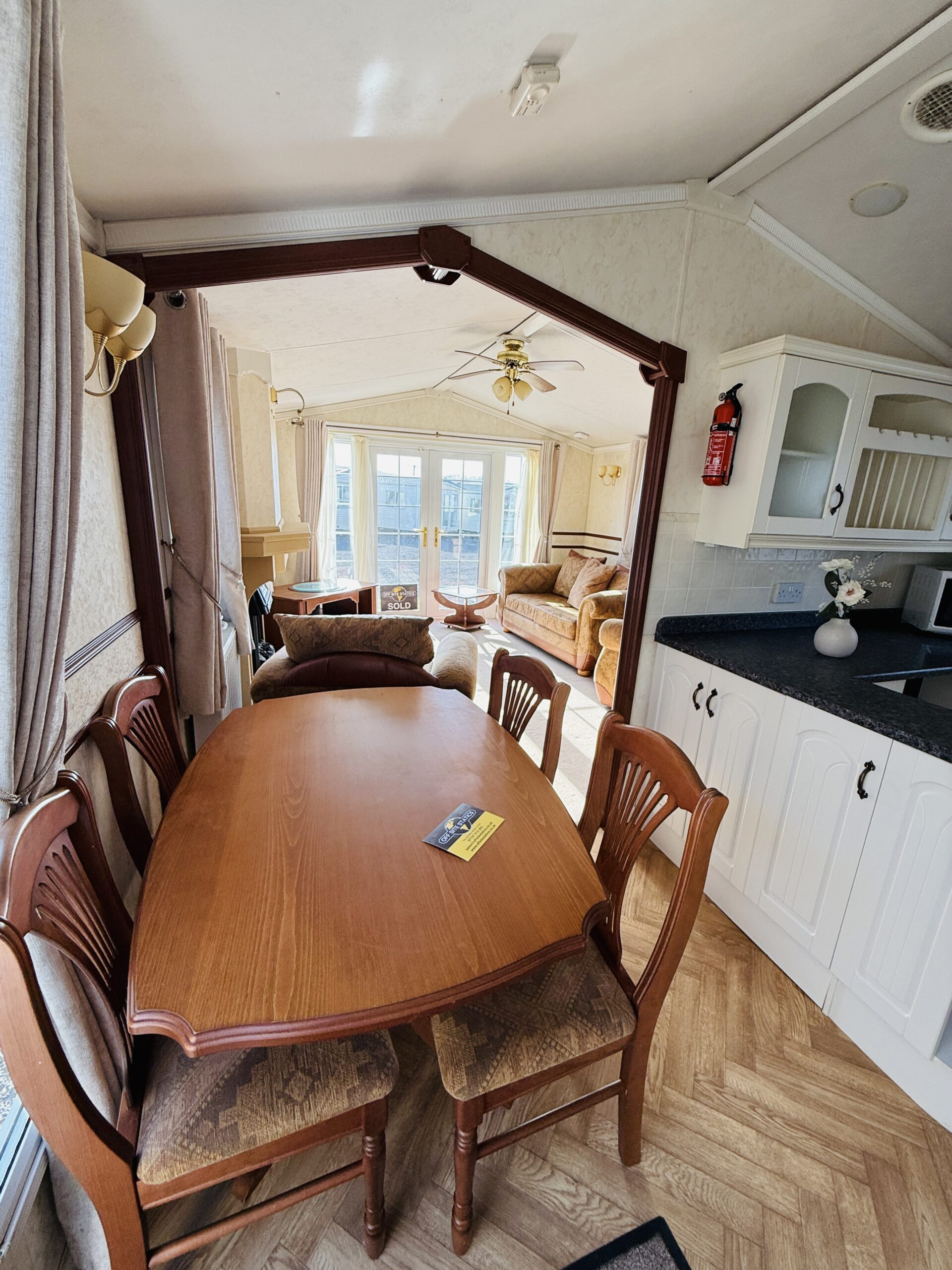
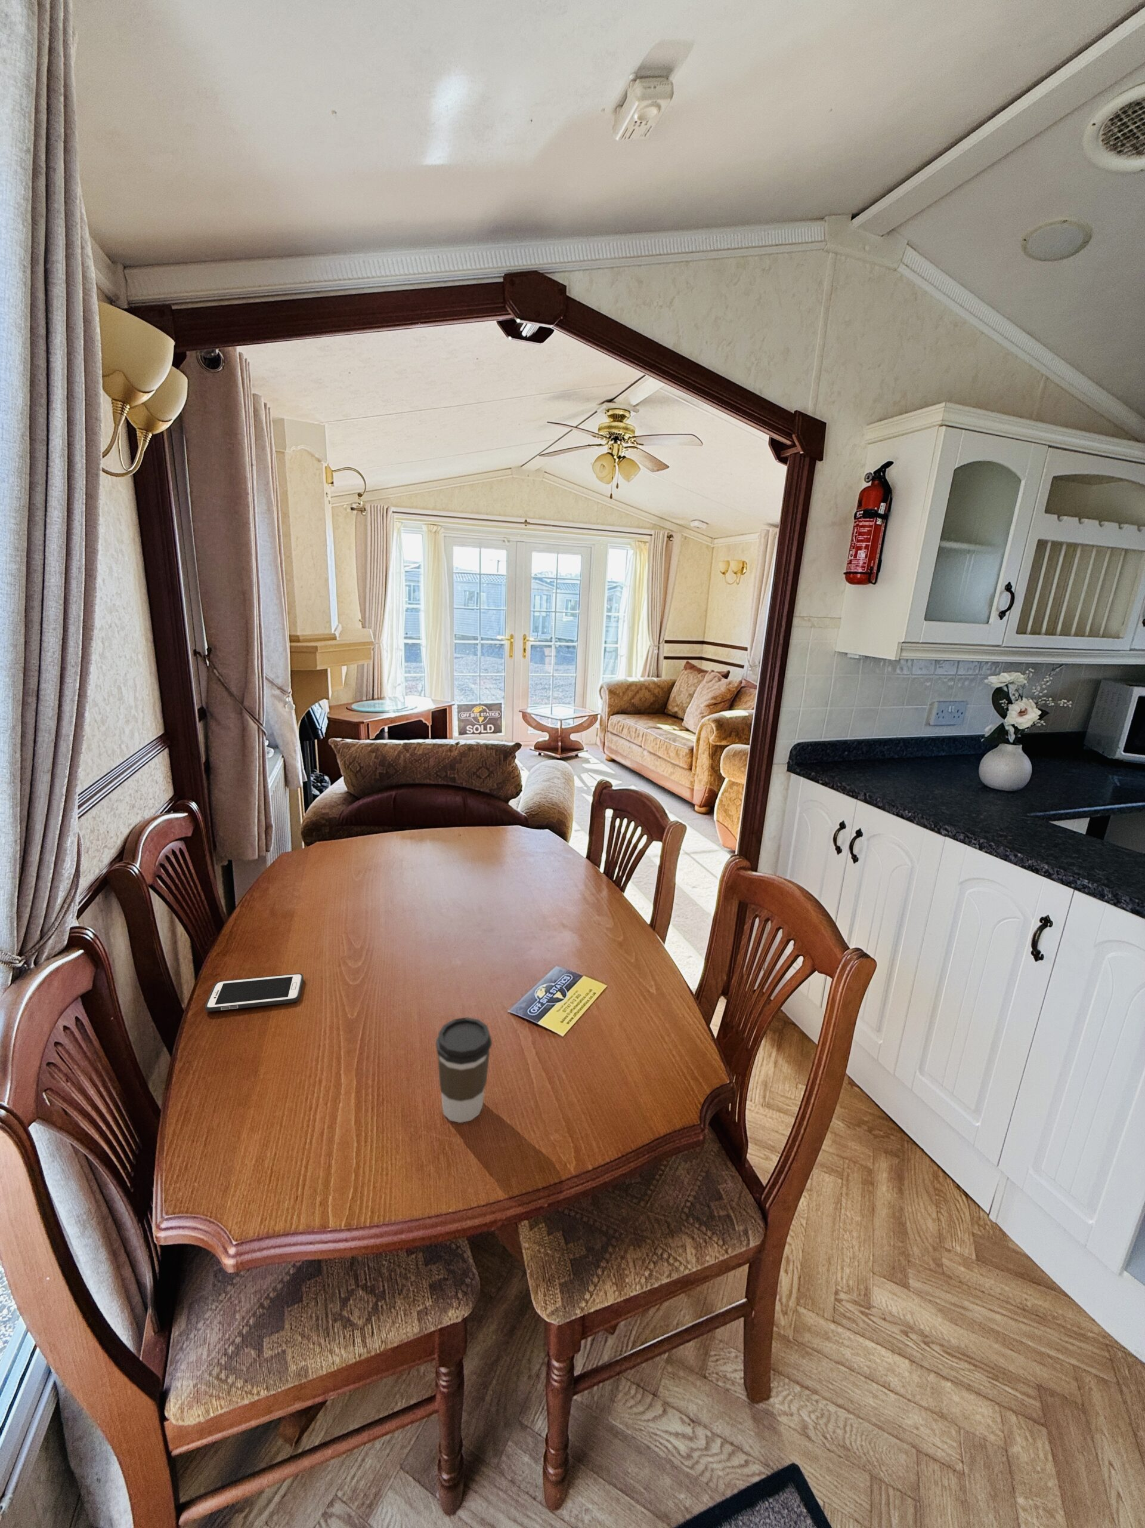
+ coffee cup (463, 1071)
+ cell phone (256, 993)
